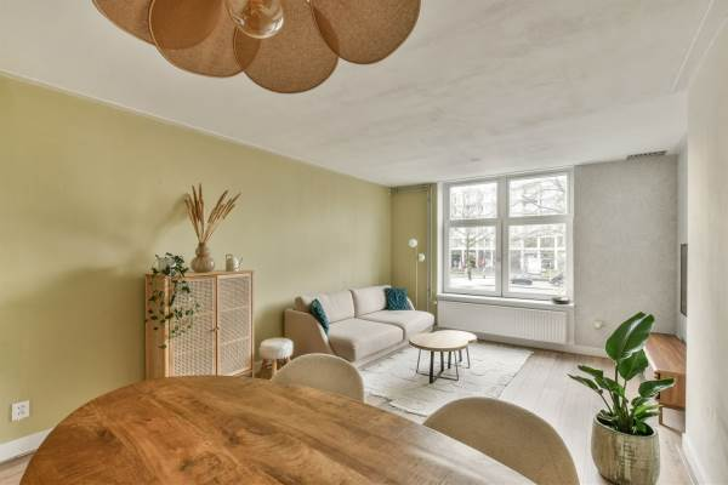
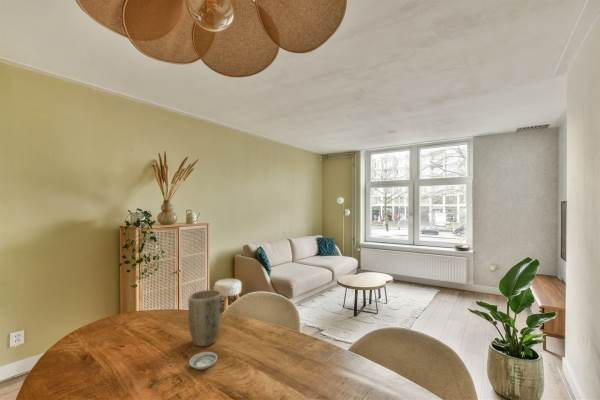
+ saucer (203, 362)
+ plant pot (205, 317)
